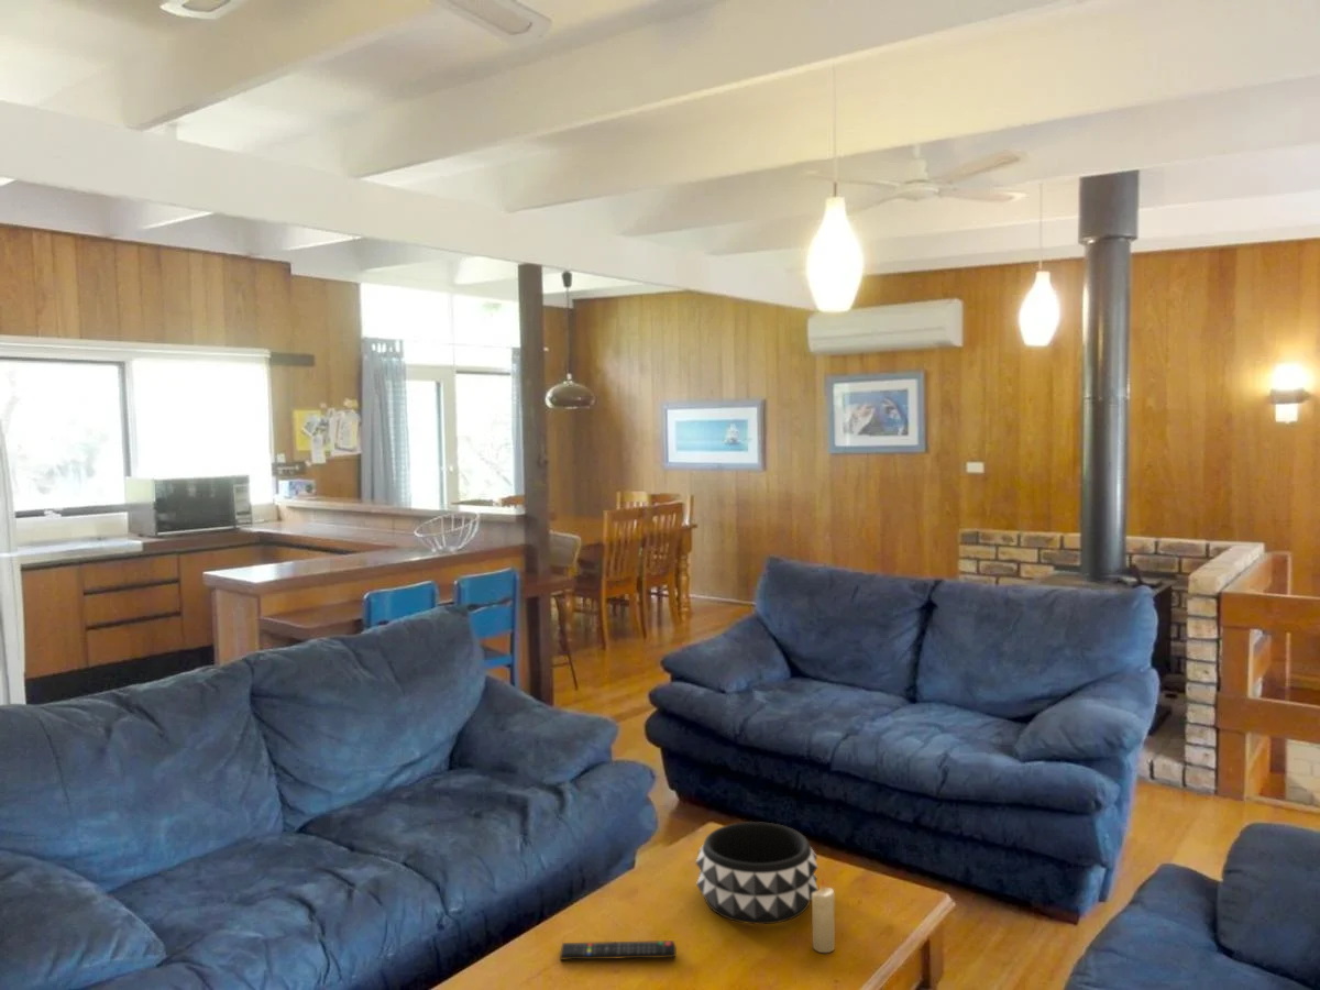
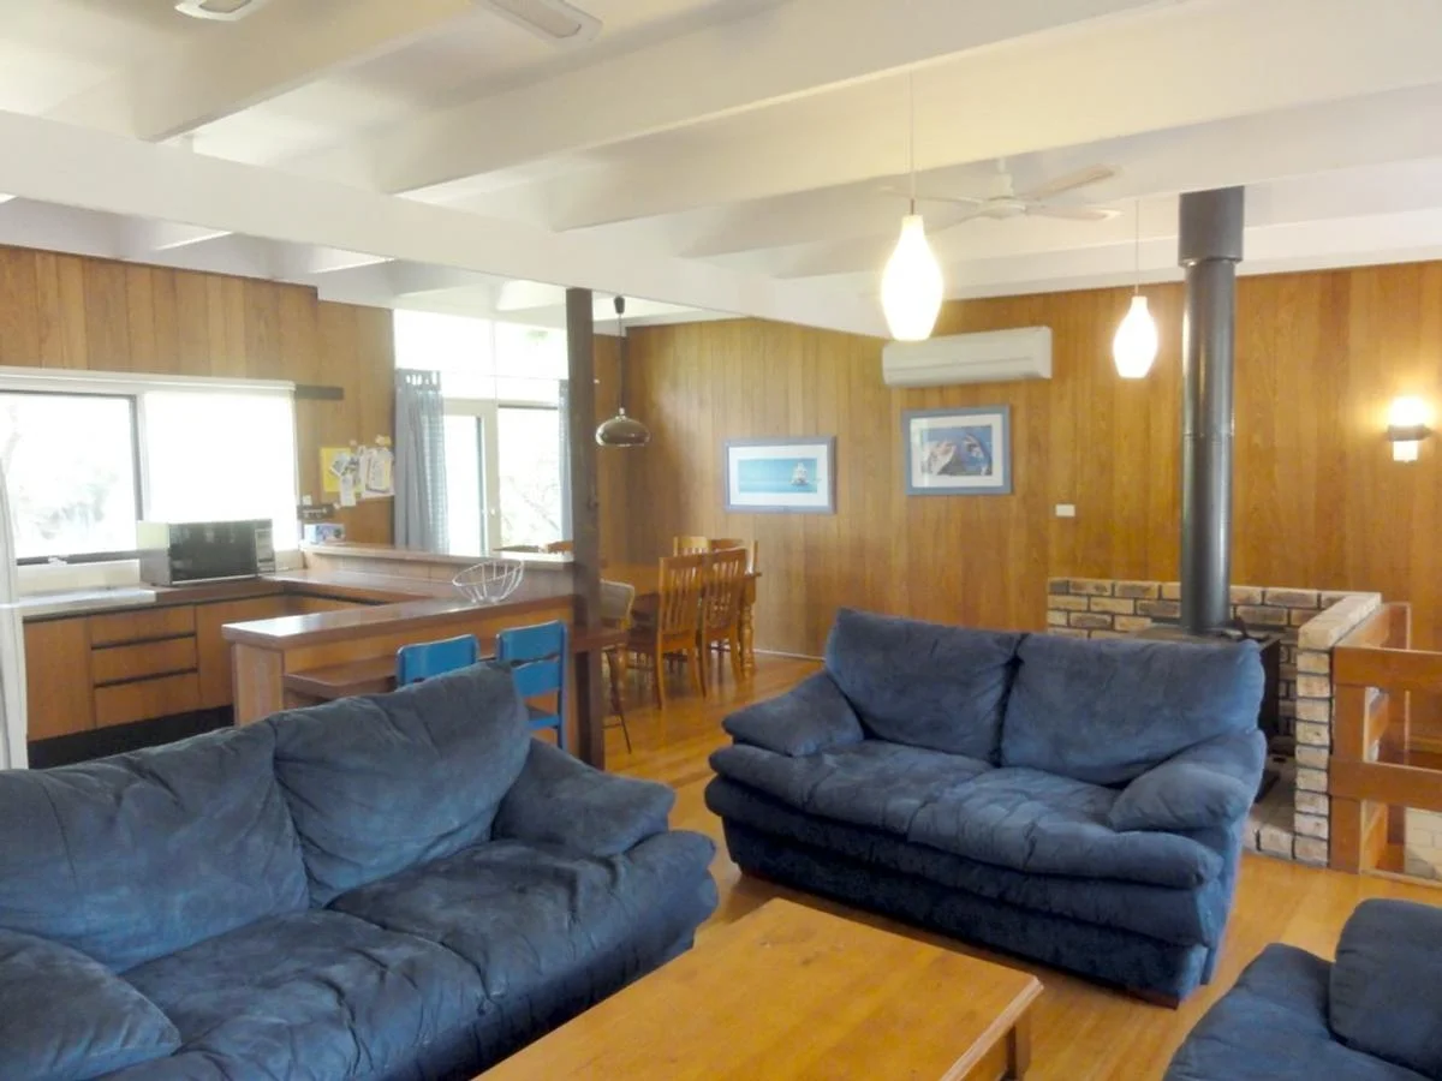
- decorative bowl (757, 870)
- candle (823, 913)
- remote control (618, 952)
